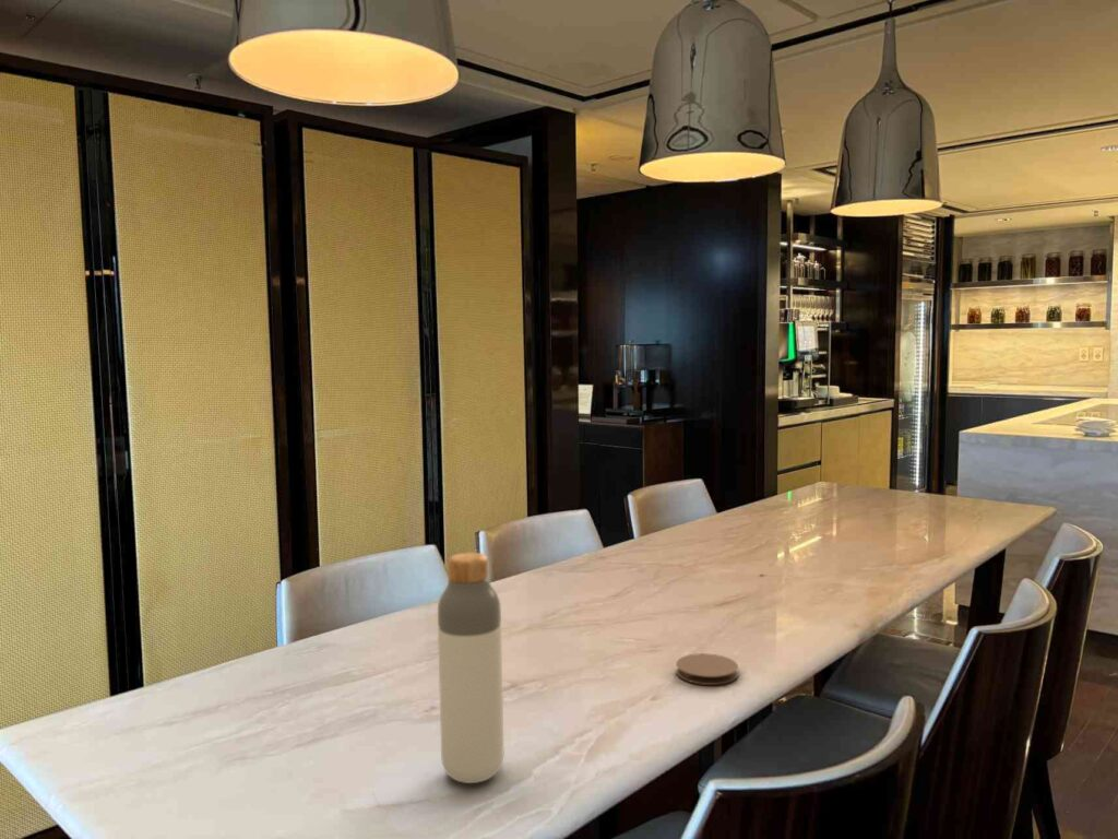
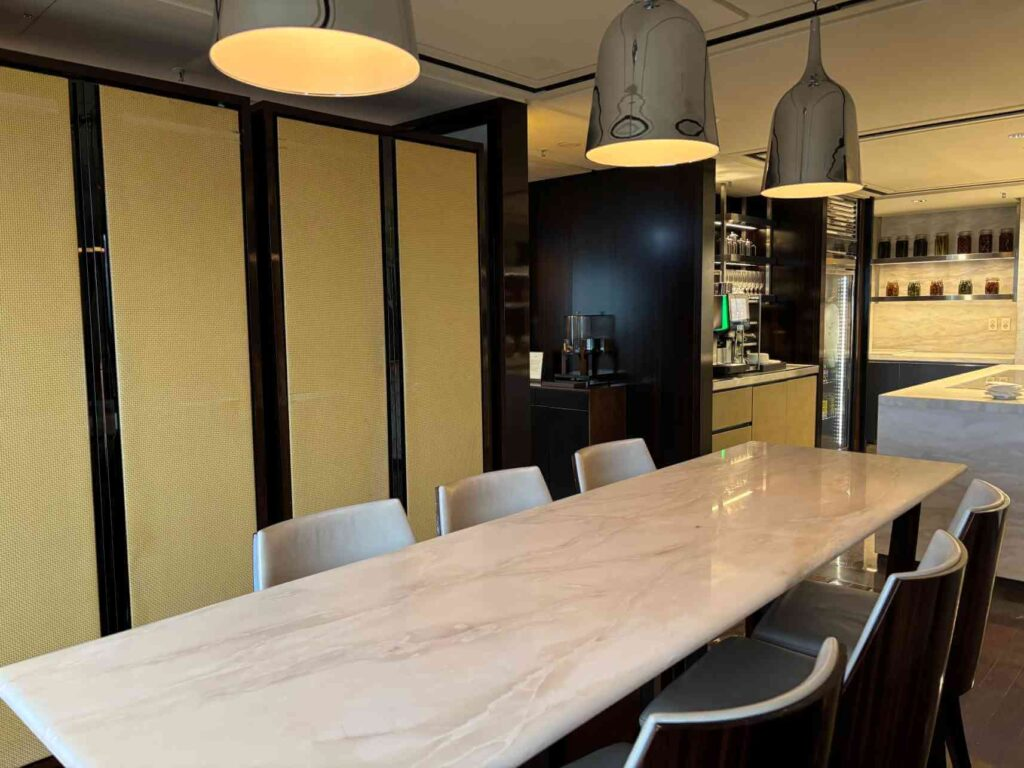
- coaster (706, 669)
- bottle (471, 665)
